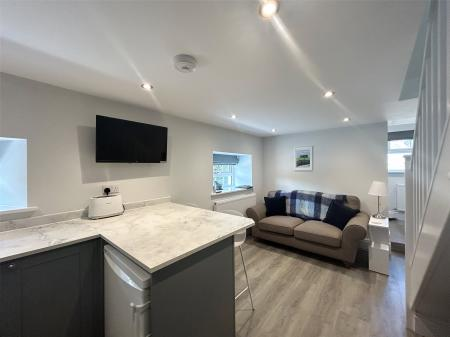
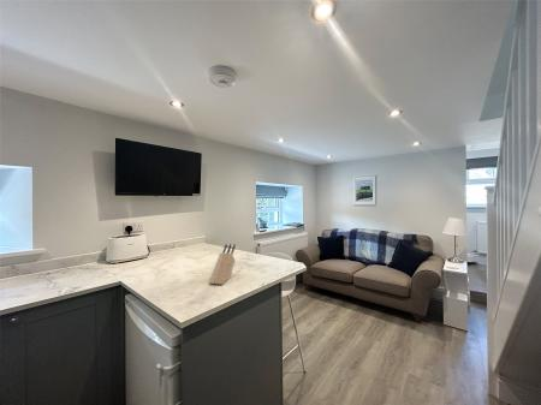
+ knife block (224, 262)
